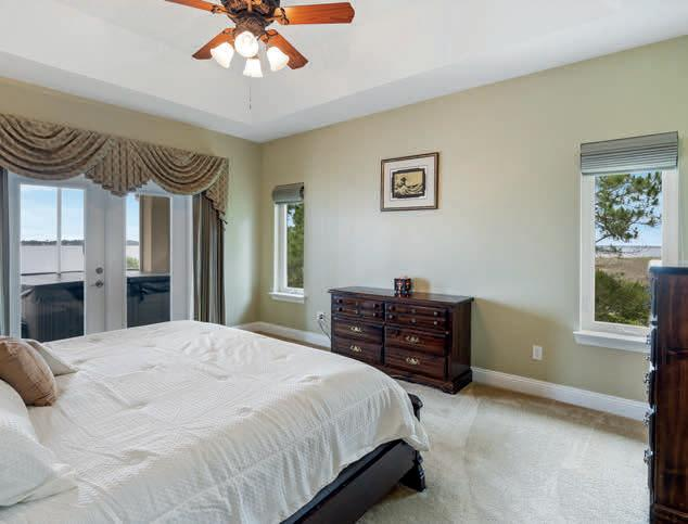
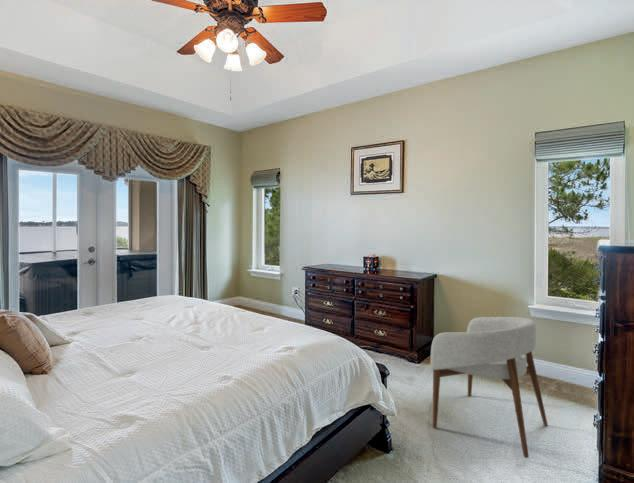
+ armchair (485, 369)
